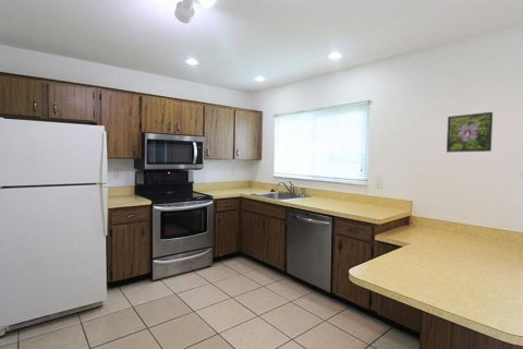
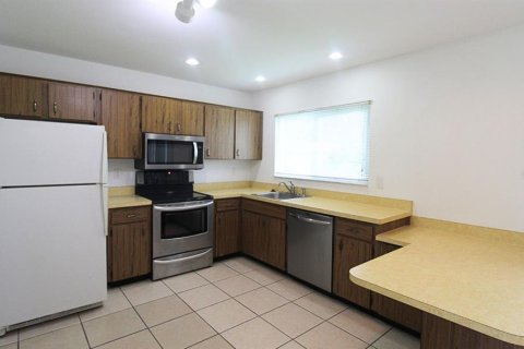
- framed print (467, 133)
